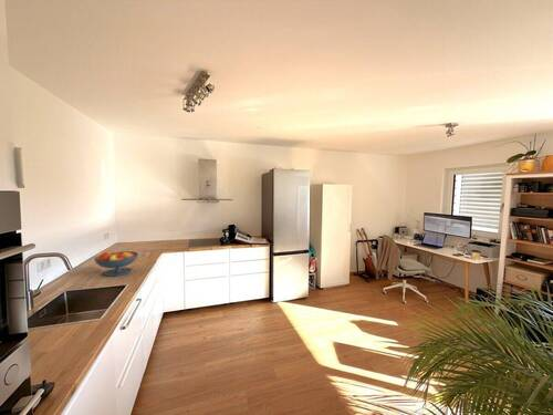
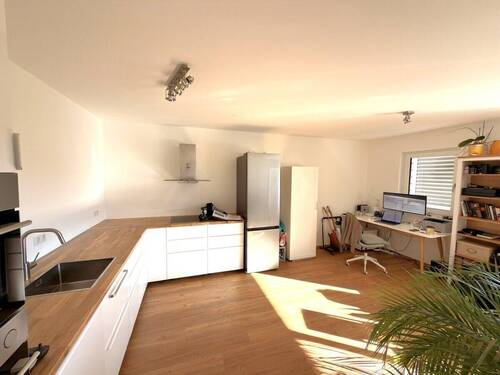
- fruit bowl (117, 261)
